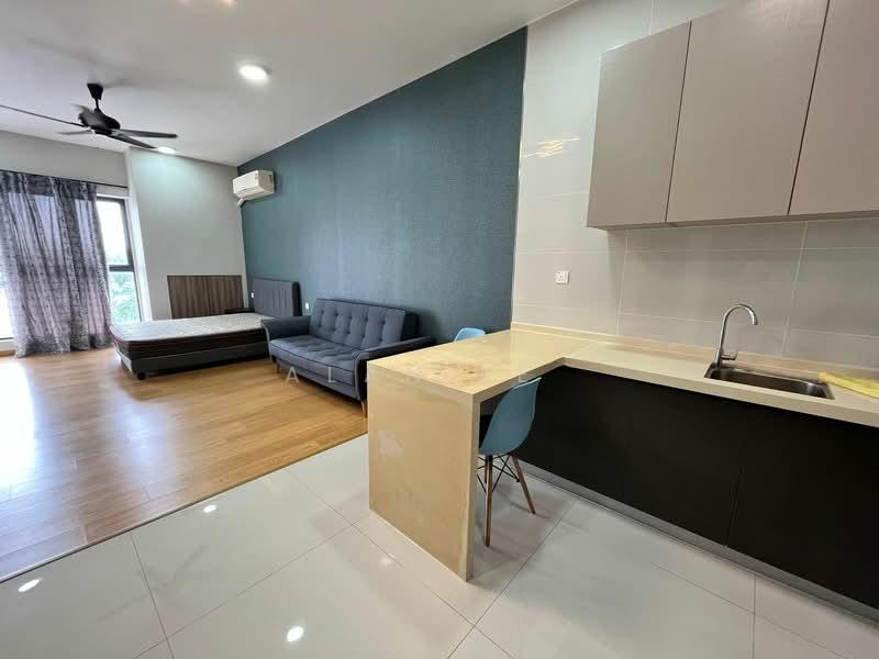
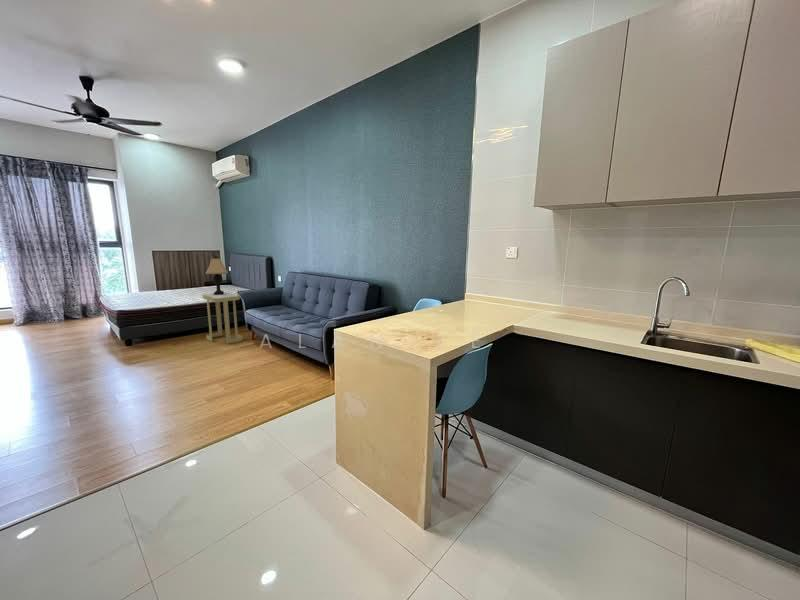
+ side table (224, 317)
+ lamp (217, 275)
